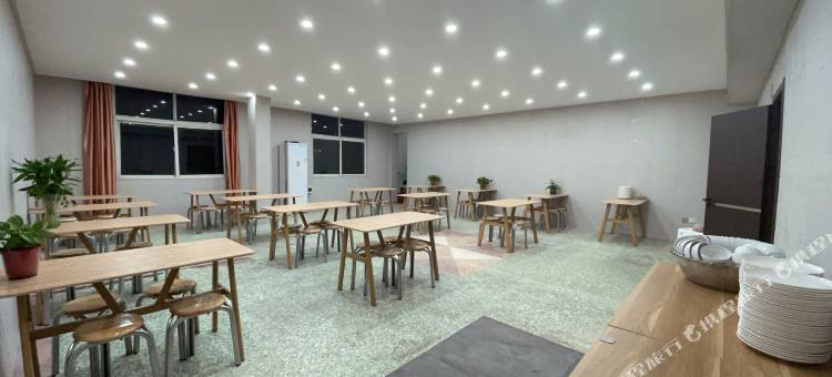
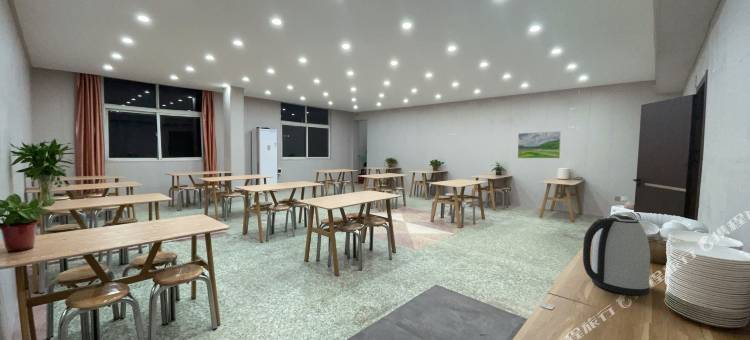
+ kettle (612, 251)
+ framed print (538, 145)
